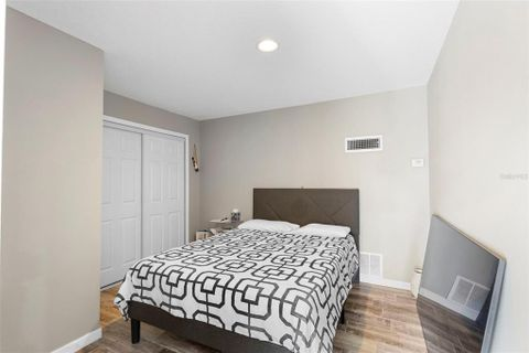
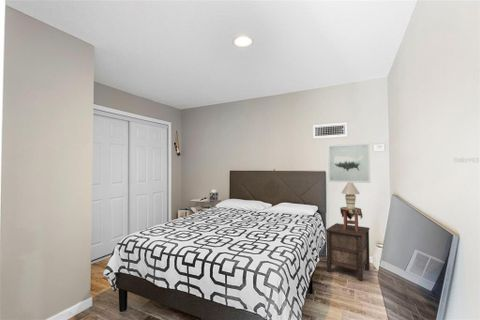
+ wall art (348, 163)
+ table lamp (347, 205)
+ nightstand (348, 249)
